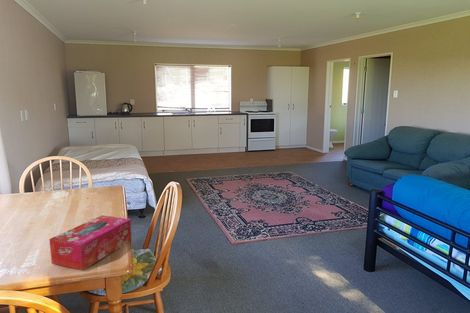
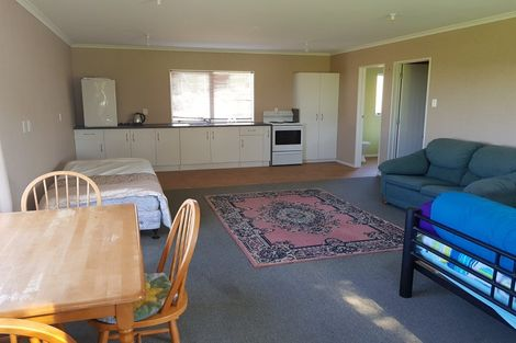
- tissue box (93, 239)
